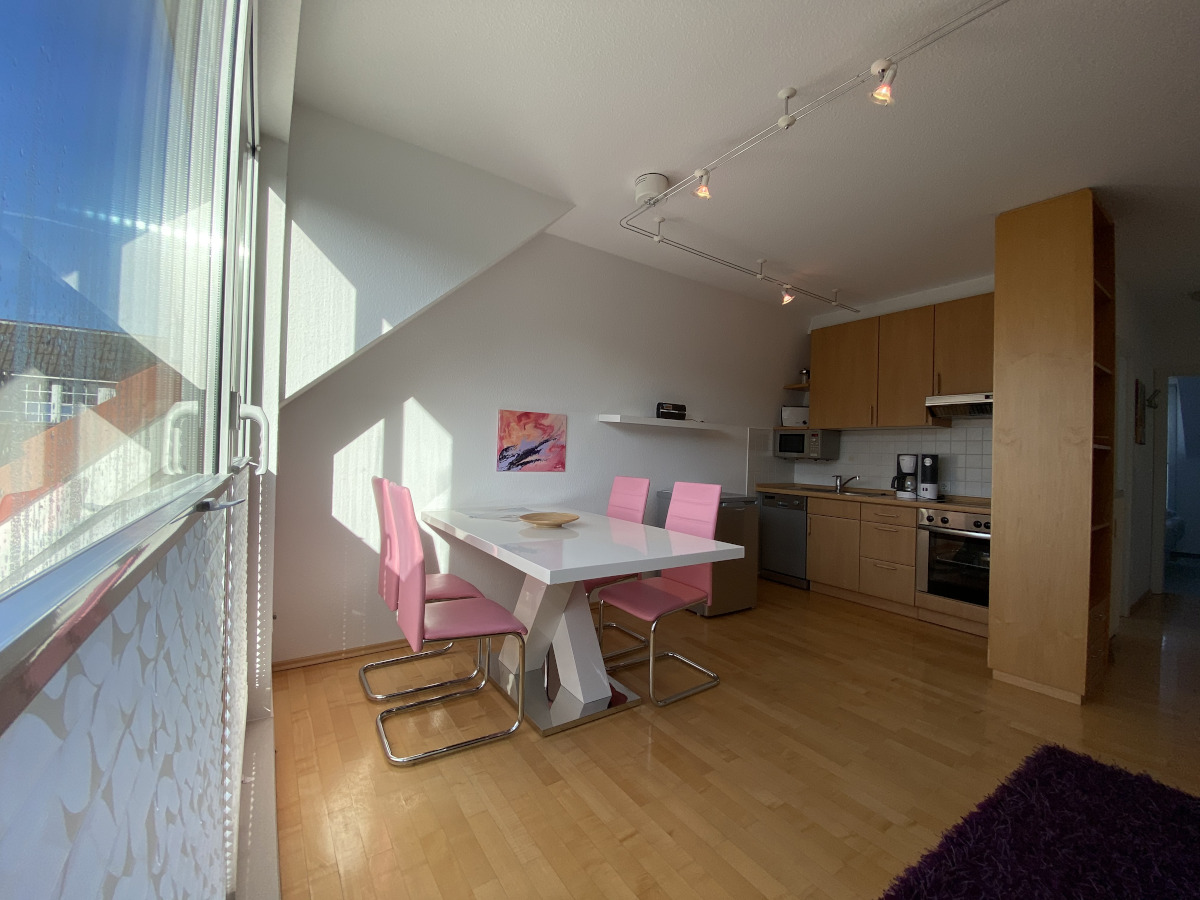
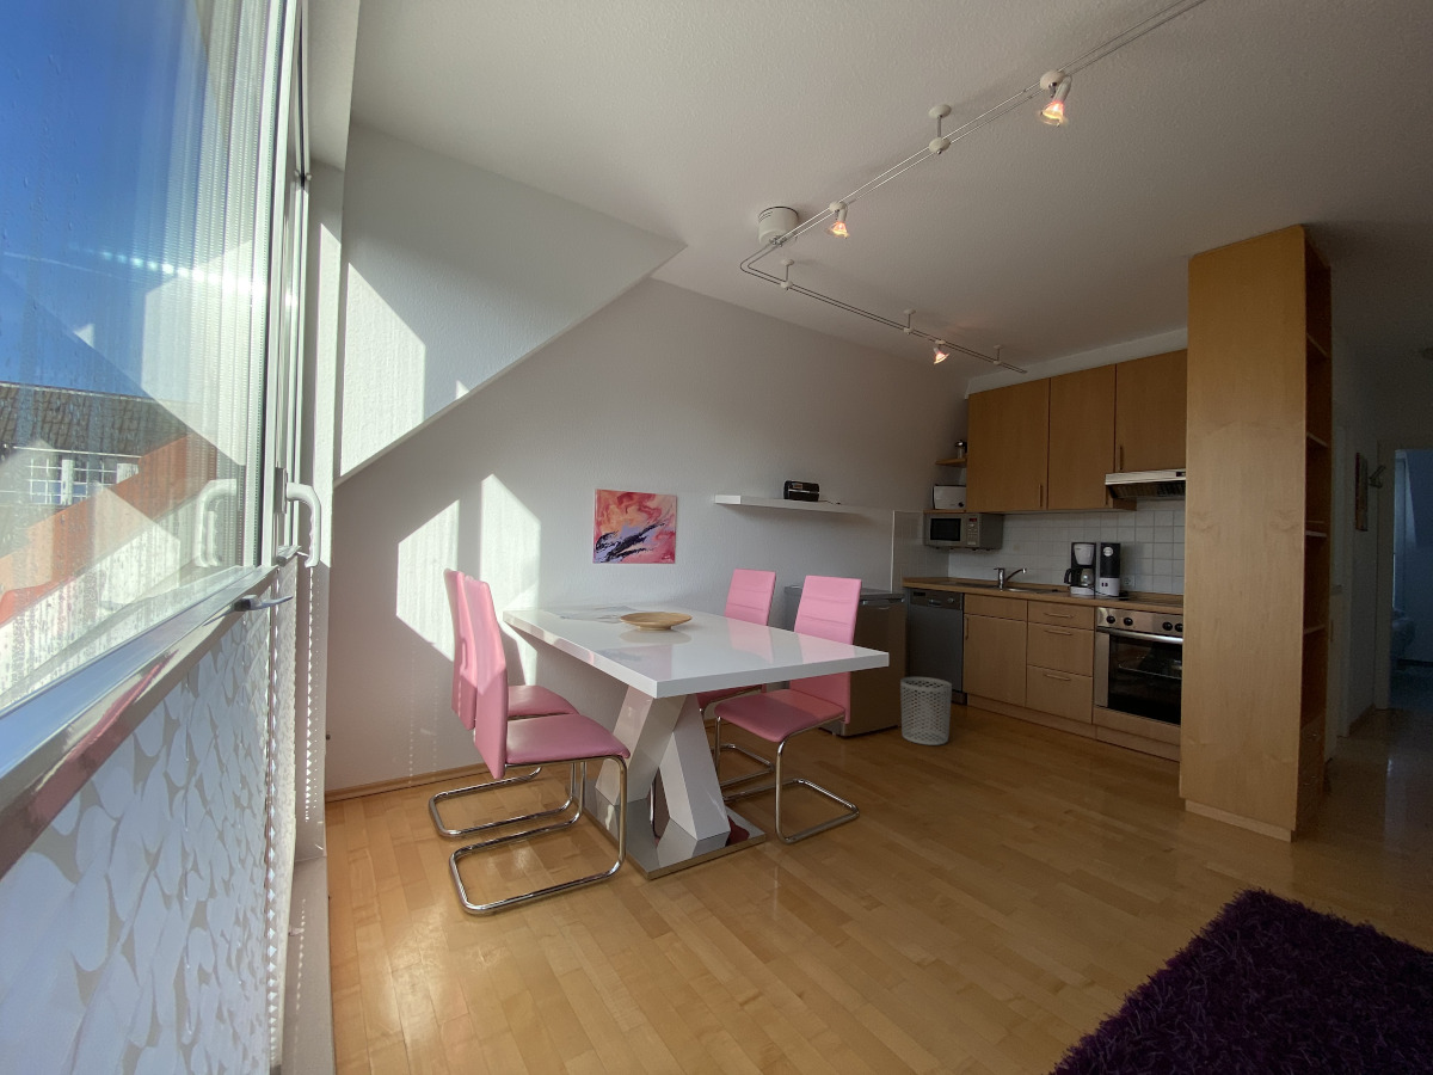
+ waste bin (924, 710)
